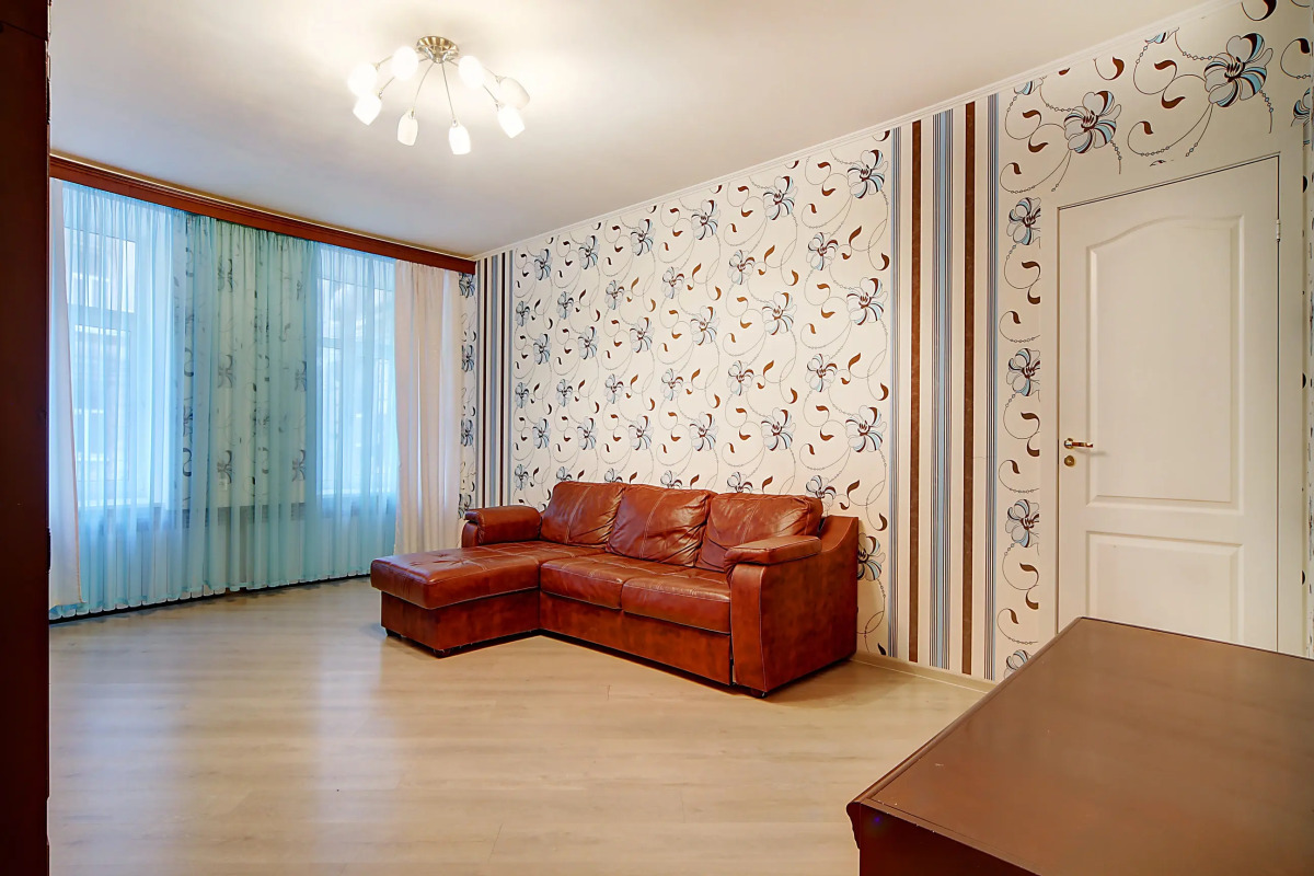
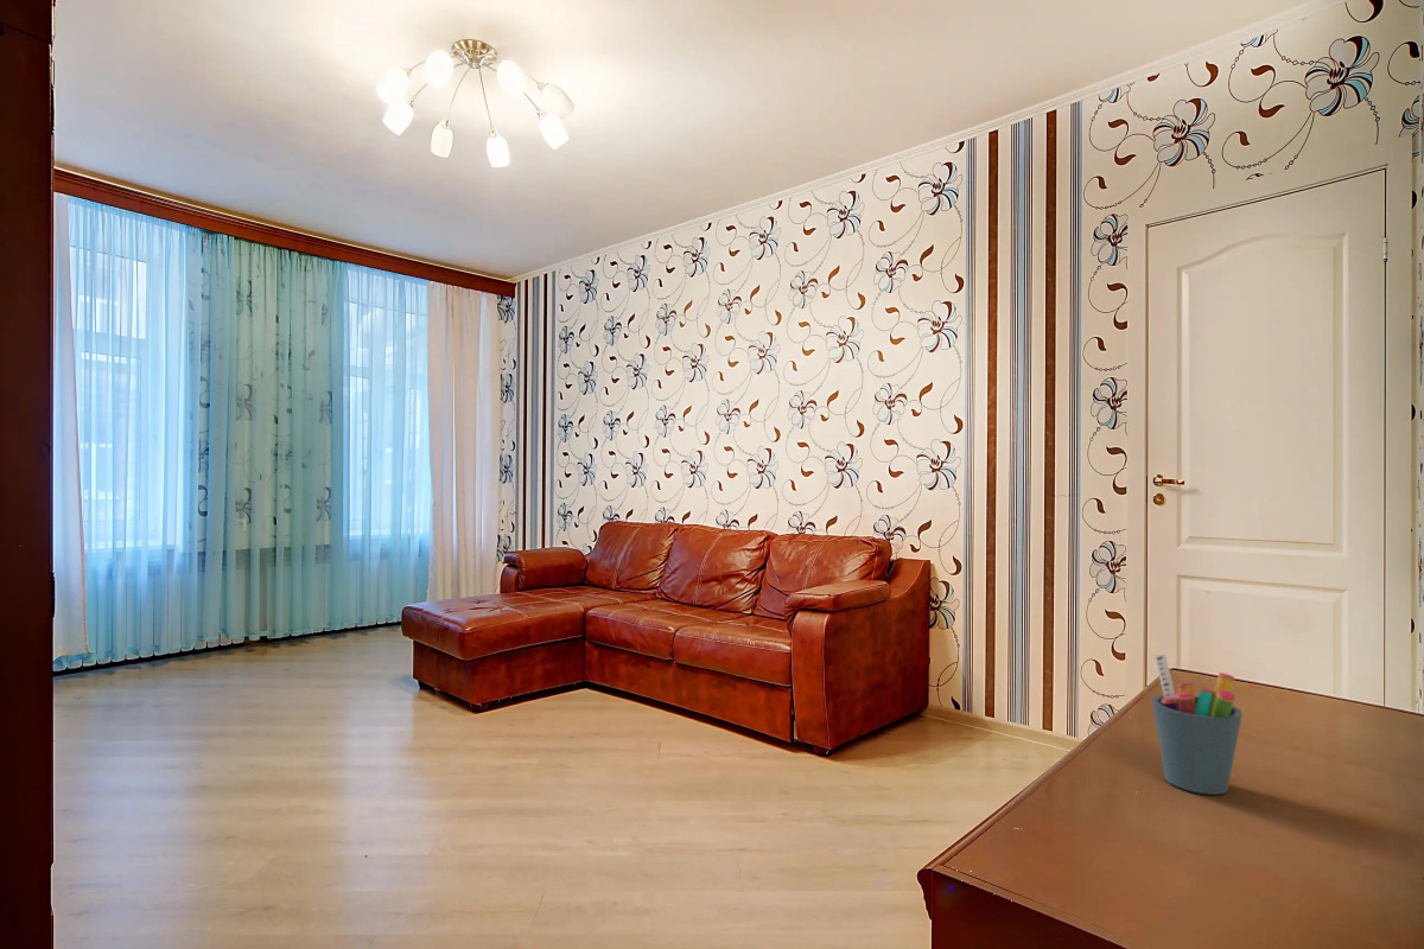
+ pen holder (1196, 722)
